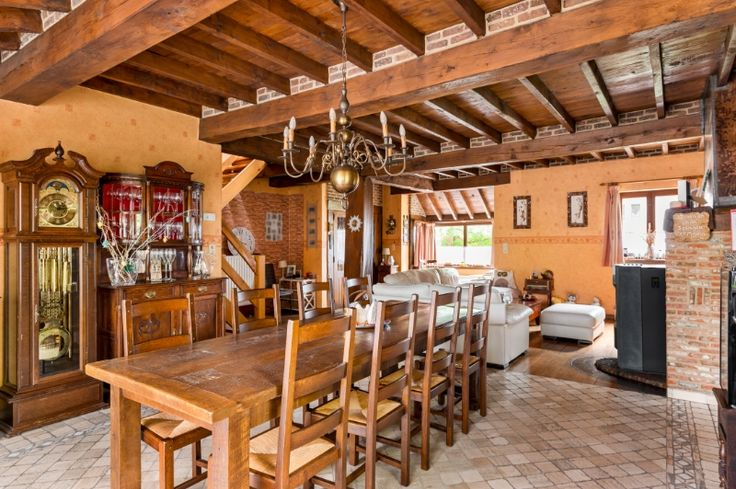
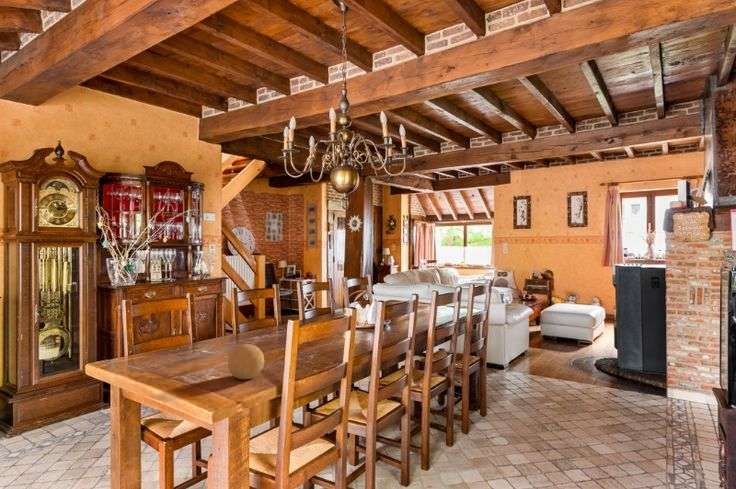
+ decorative ball (246, 360)
